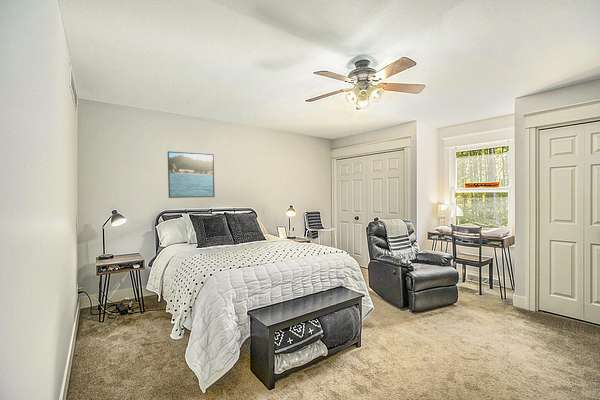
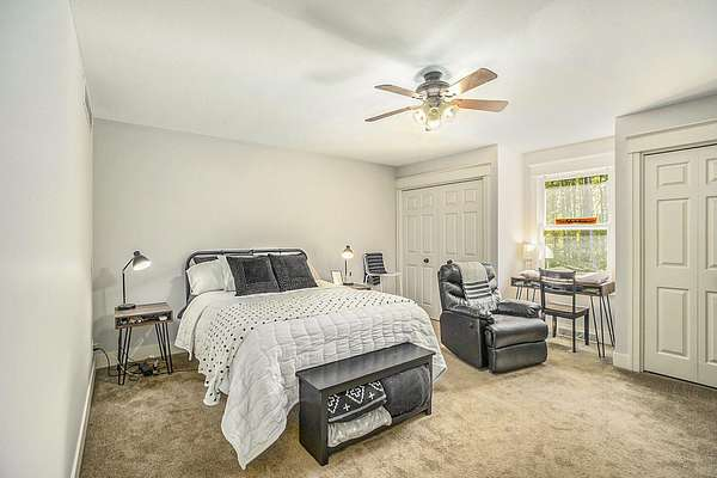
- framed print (192, 175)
